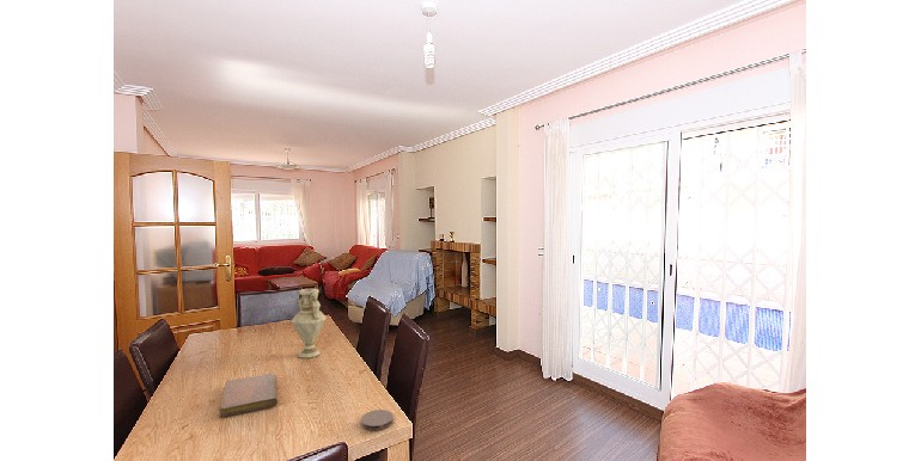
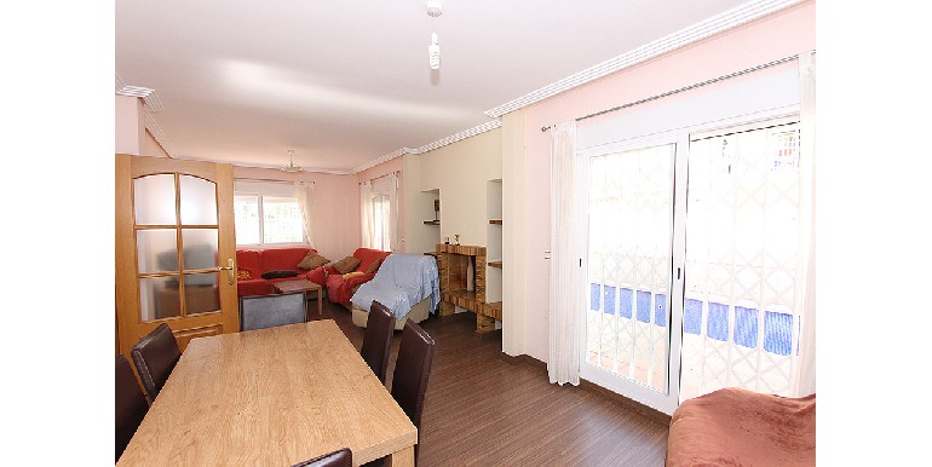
- notebook (250, 392)
- coaster (377, 419)
- vase (309, 321)
